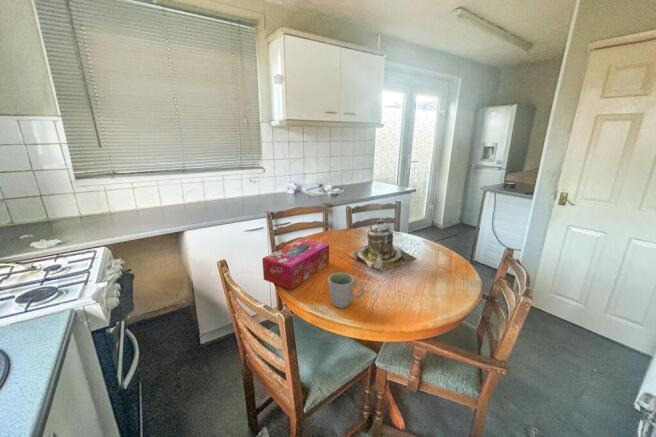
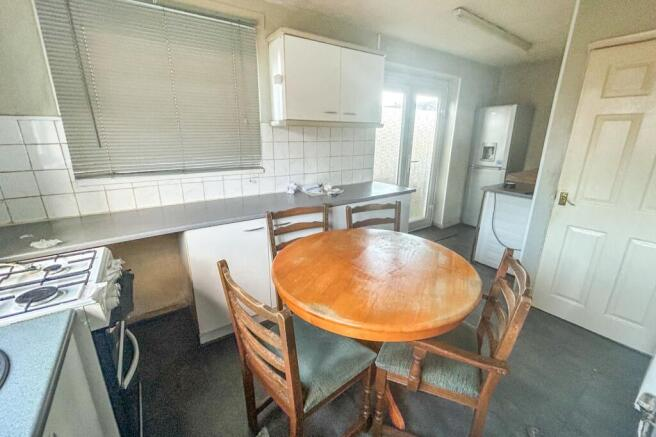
- tissue box (298, 261)
- teapot (381, 238)
- mug (345, 291)
